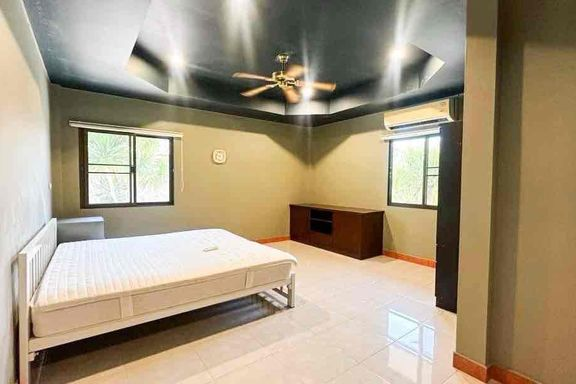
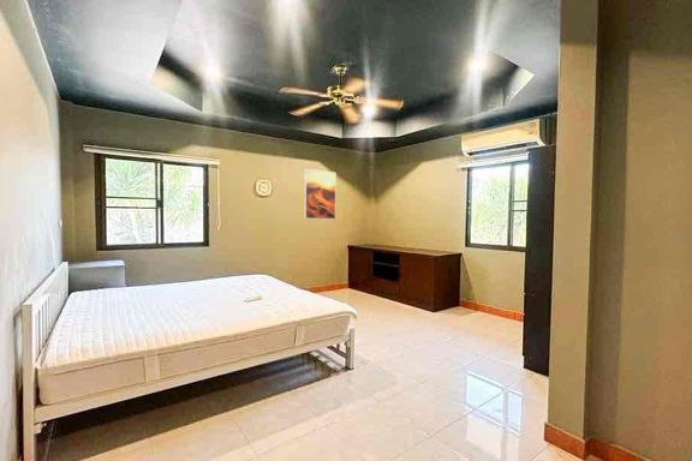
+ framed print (320, 194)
